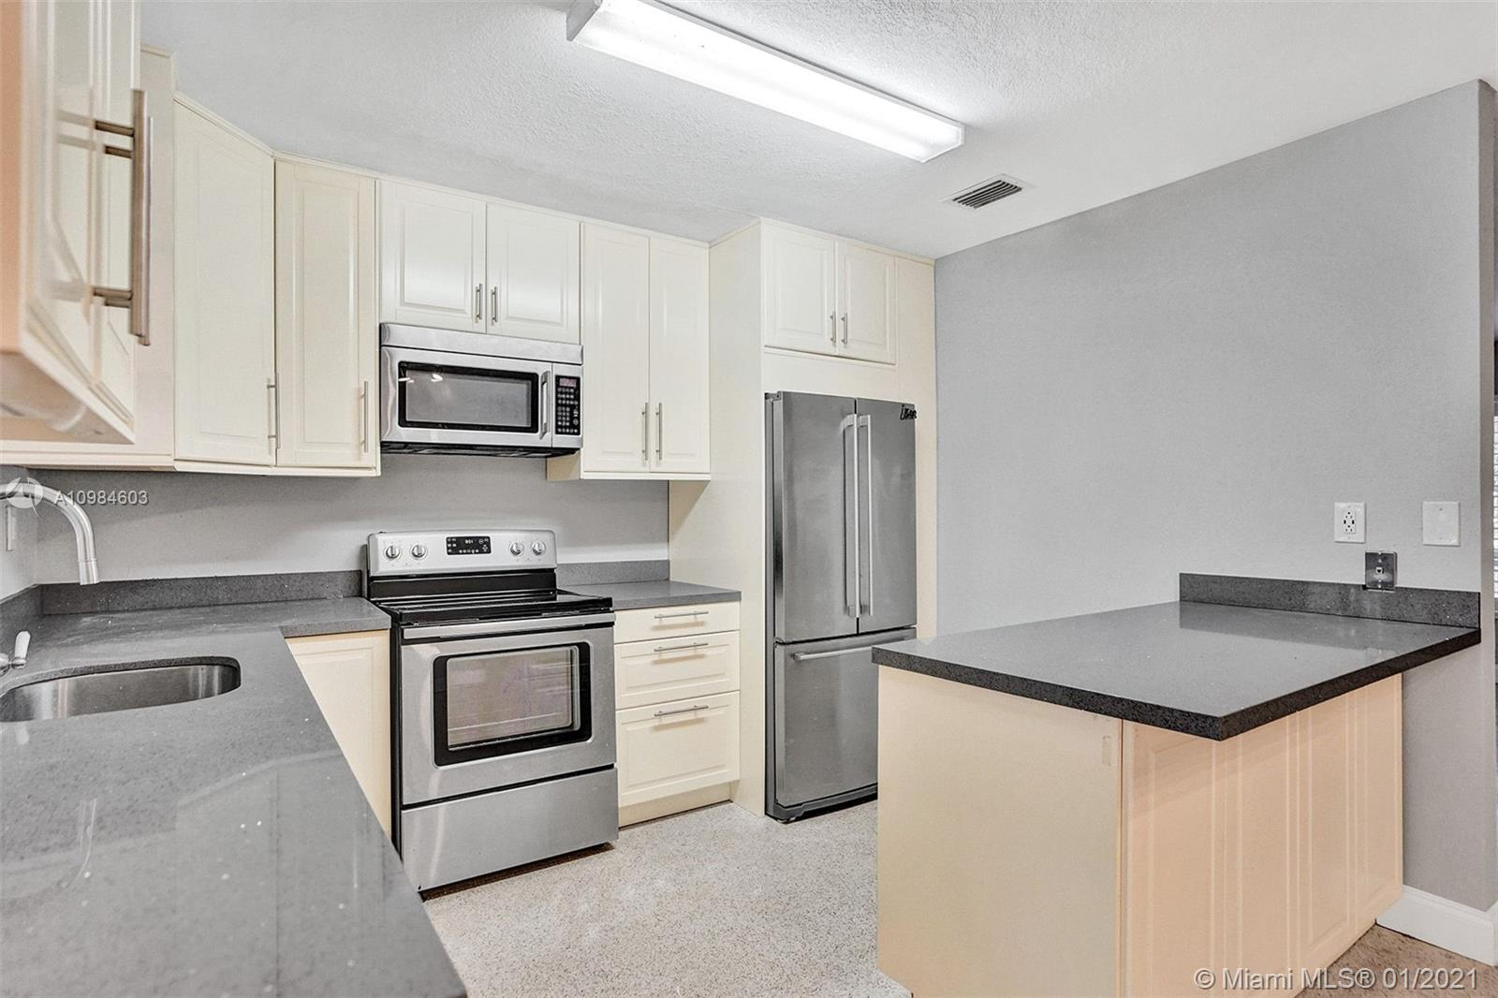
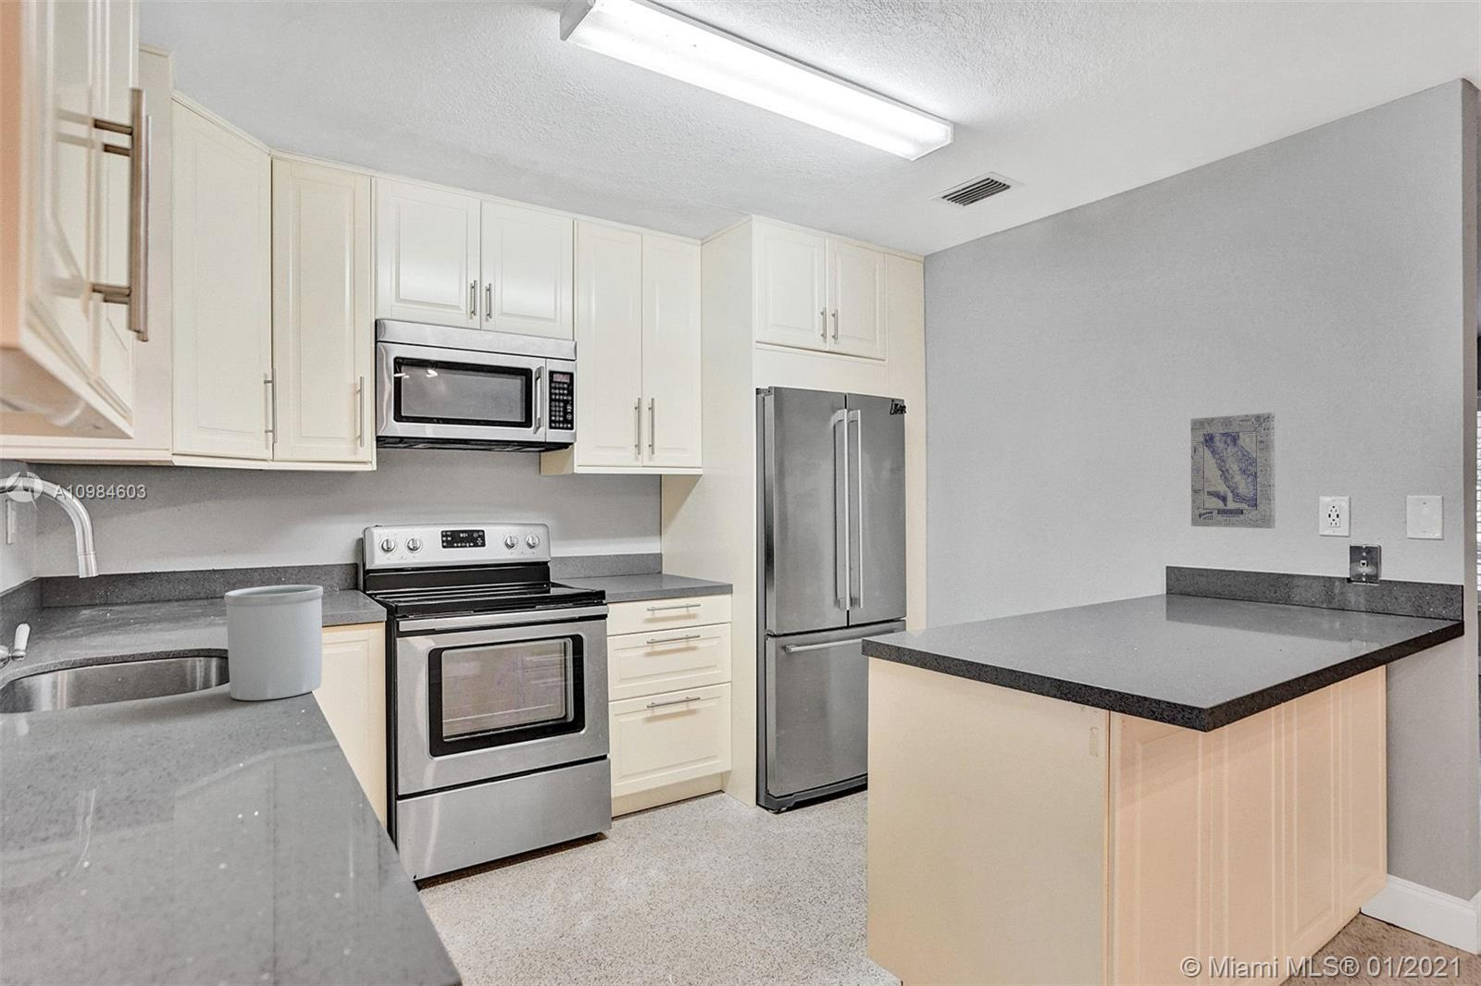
+ wall art (1231, 471)
+ utensil holder (275, 640)
